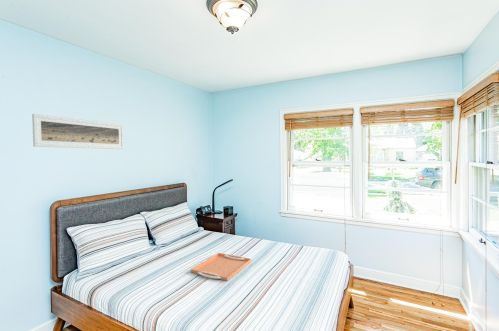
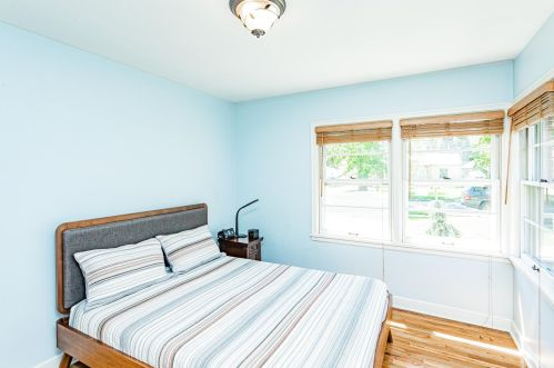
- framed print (84, 134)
- serving tray (222, 265)
